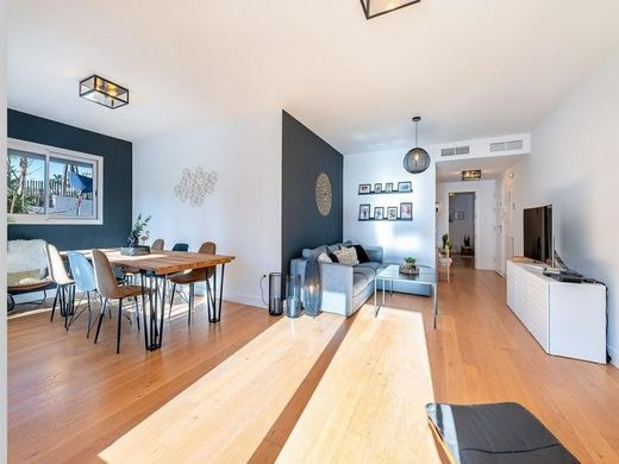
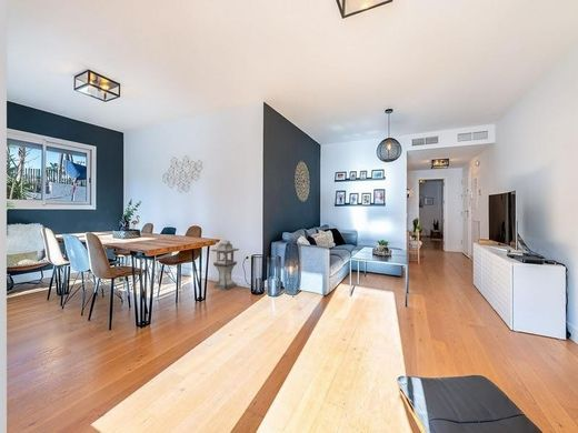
+ lantern (225, 263)
